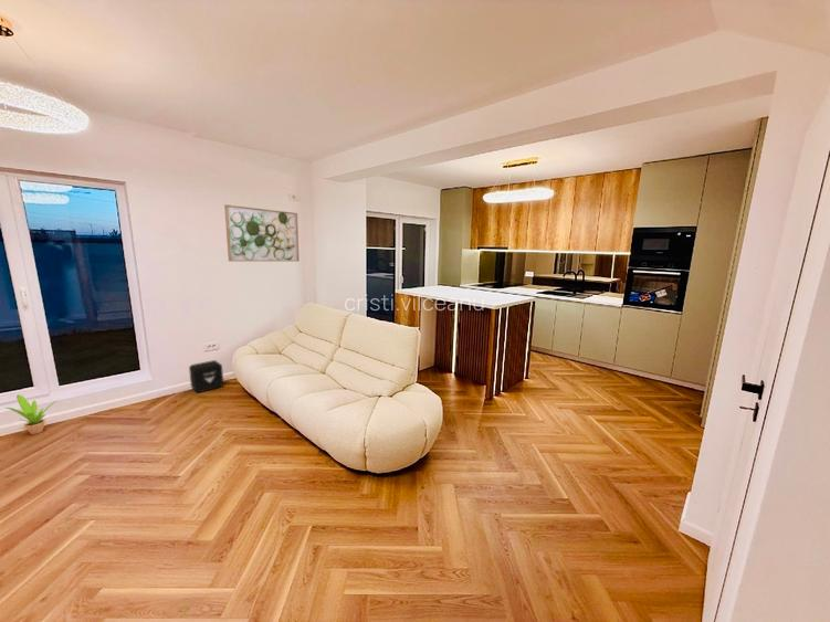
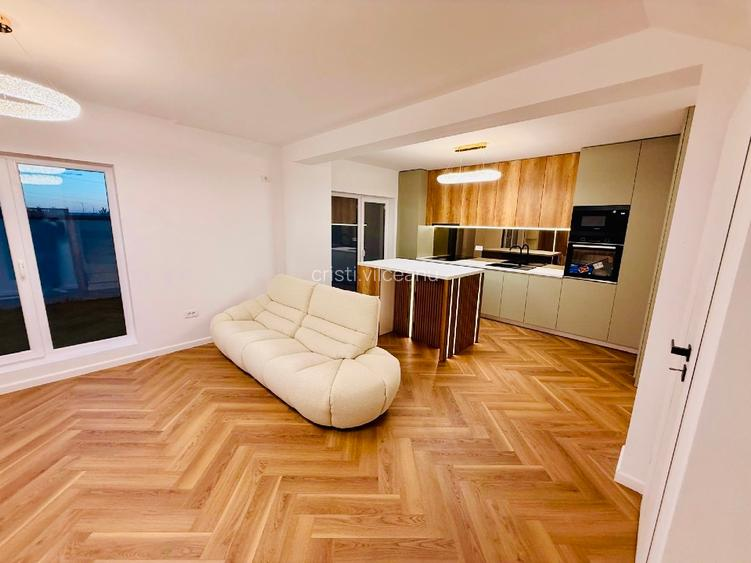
- potted plant (34, 414)
- air purifier (207, 376)
- wall art (265, 235)
